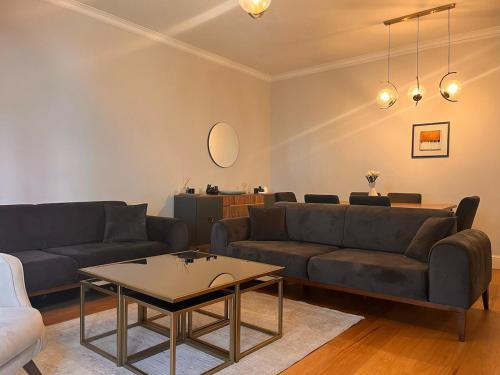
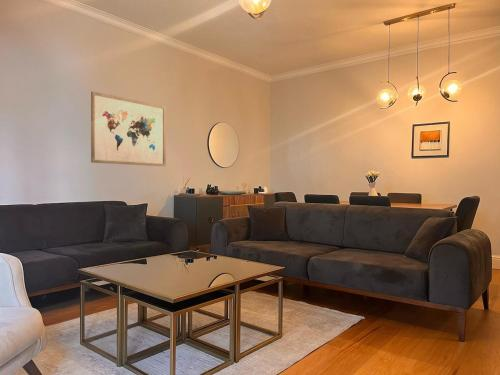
+ wall art (131, 132)
